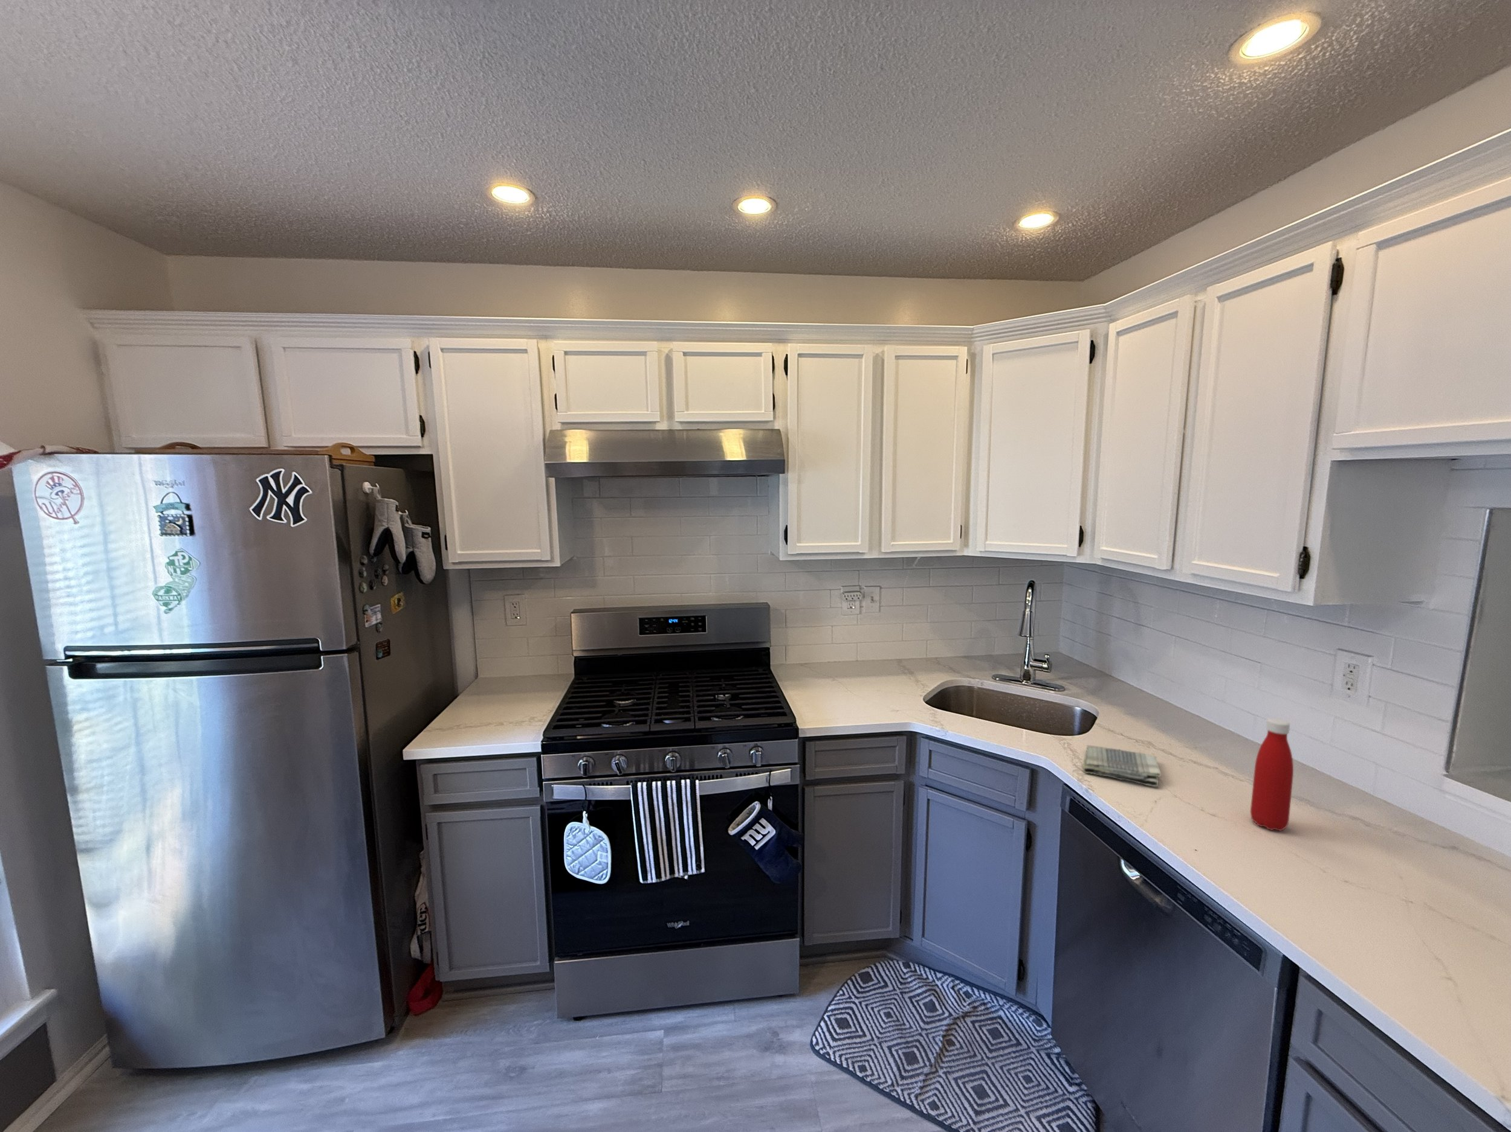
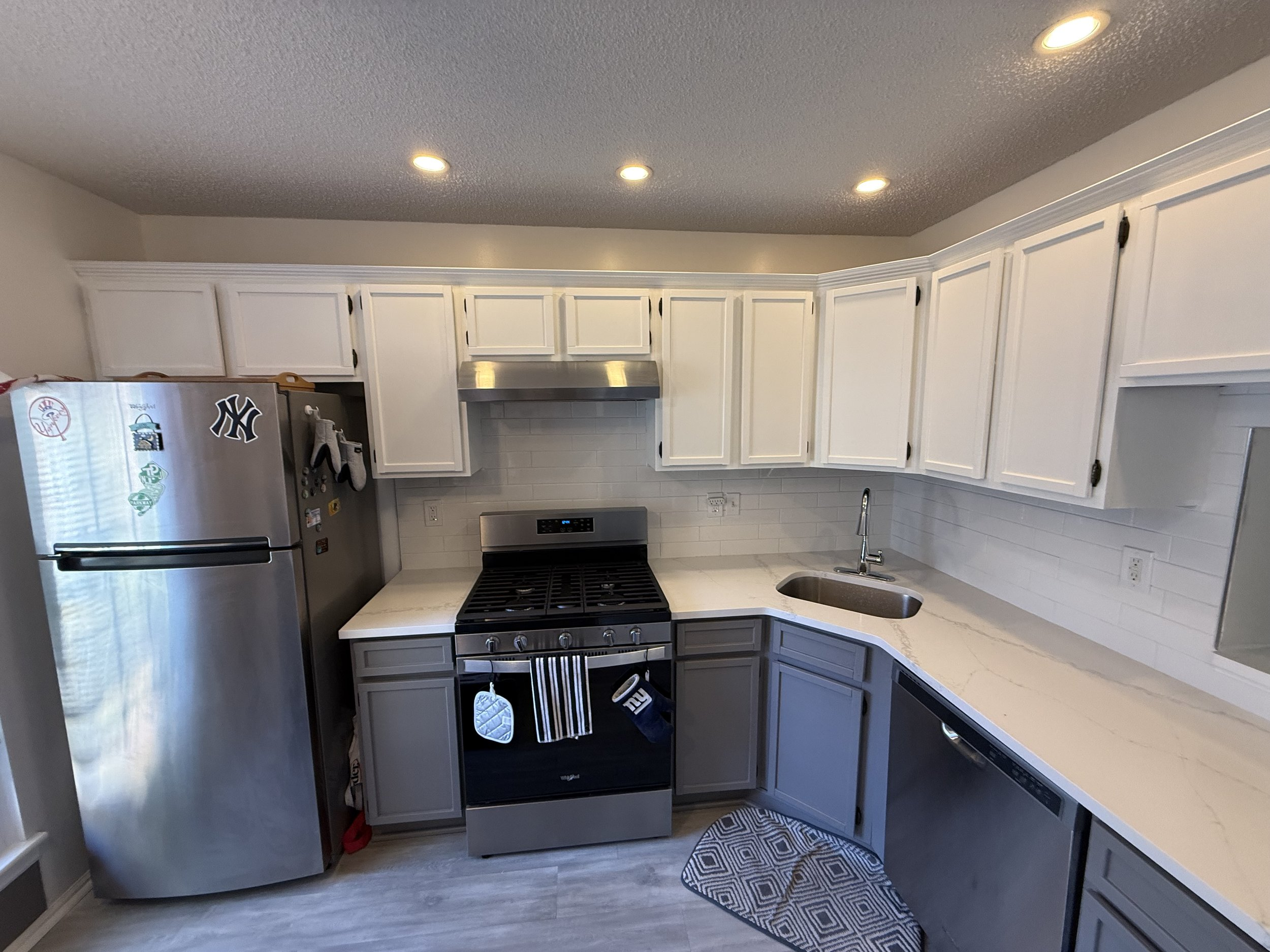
- dish towel (1121, 762)
- bottle (1273, 773)
